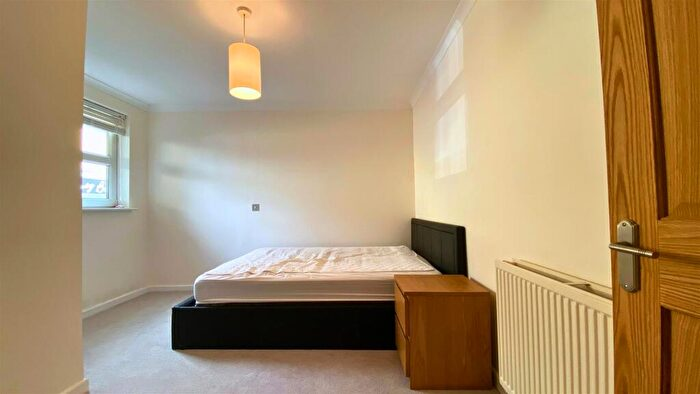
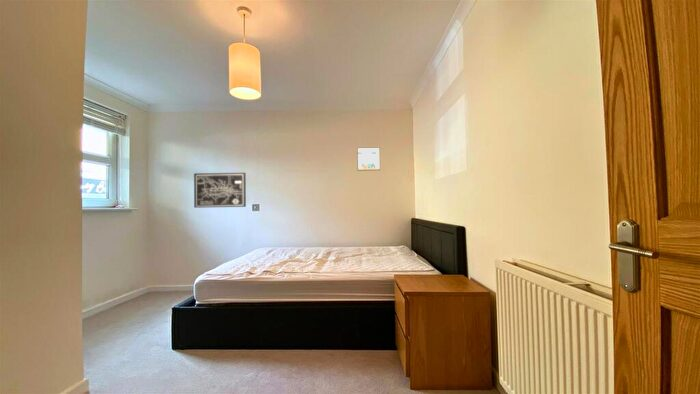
+ wall art (368, 159)
+ wall art (220, 190)
